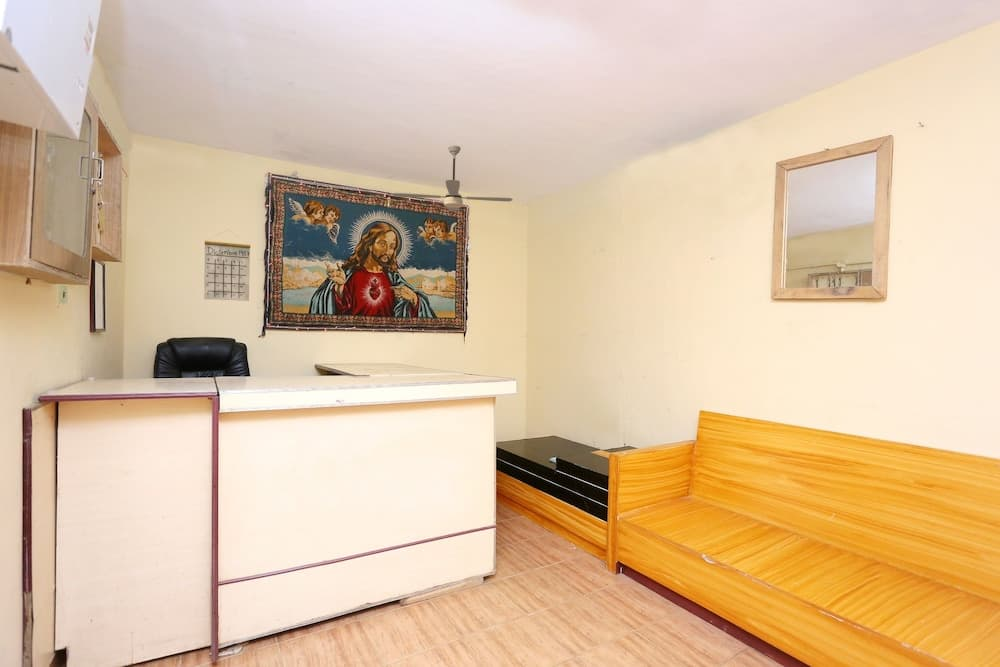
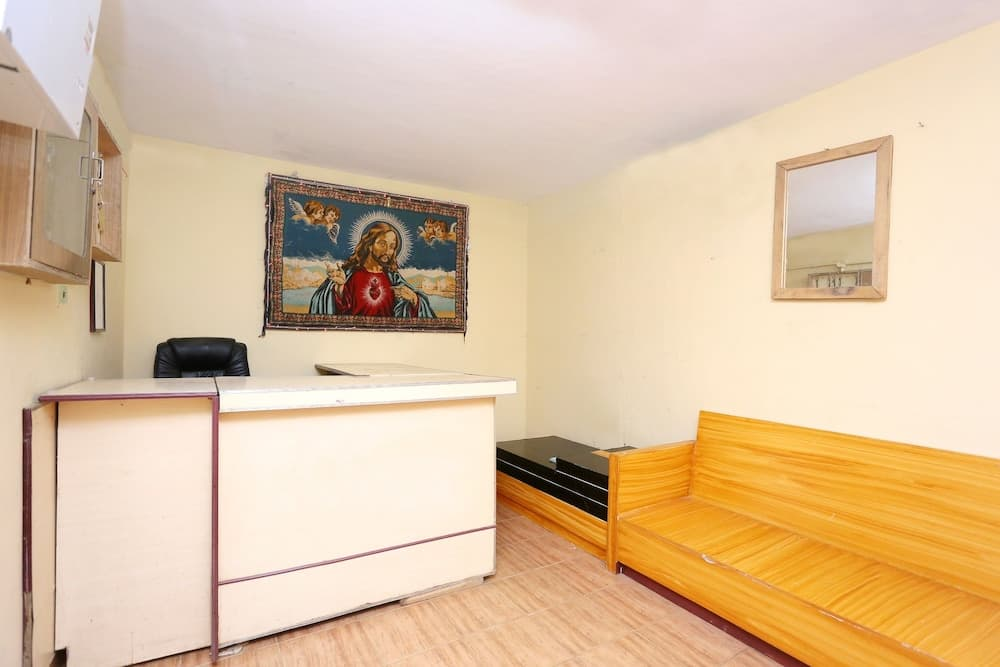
- calendar (227, 264)
- ceiling fan (453, 177)
